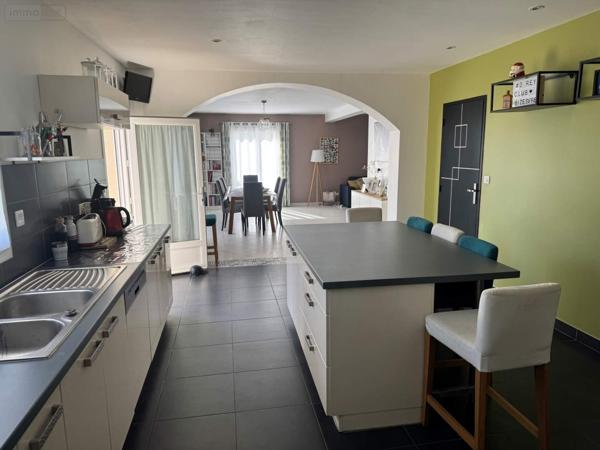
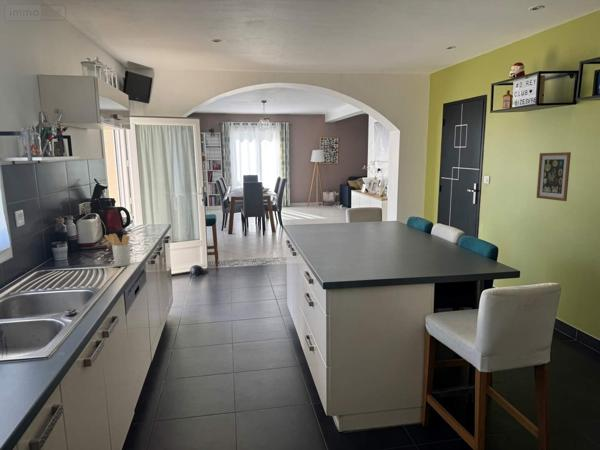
+ utensil holder (118, 248)
+ wall art (552, 176)
